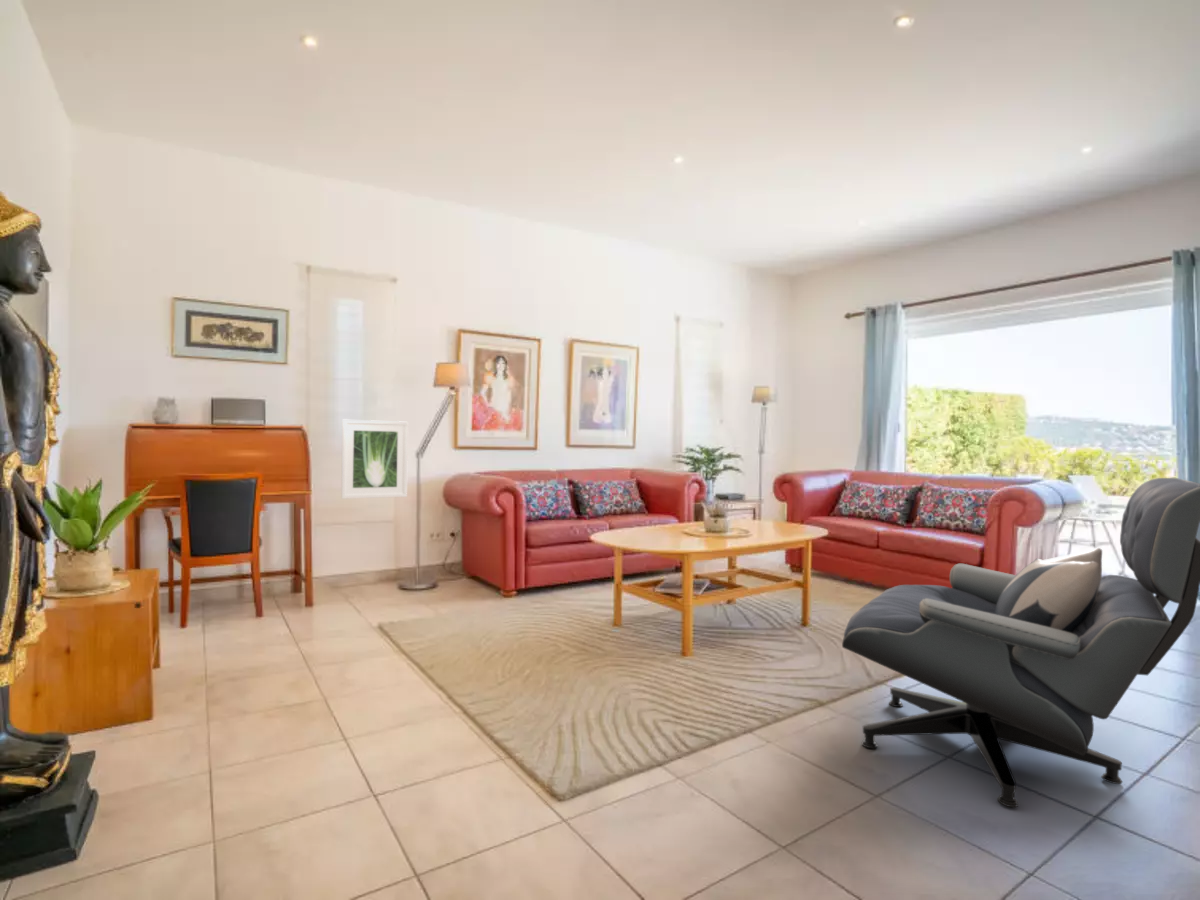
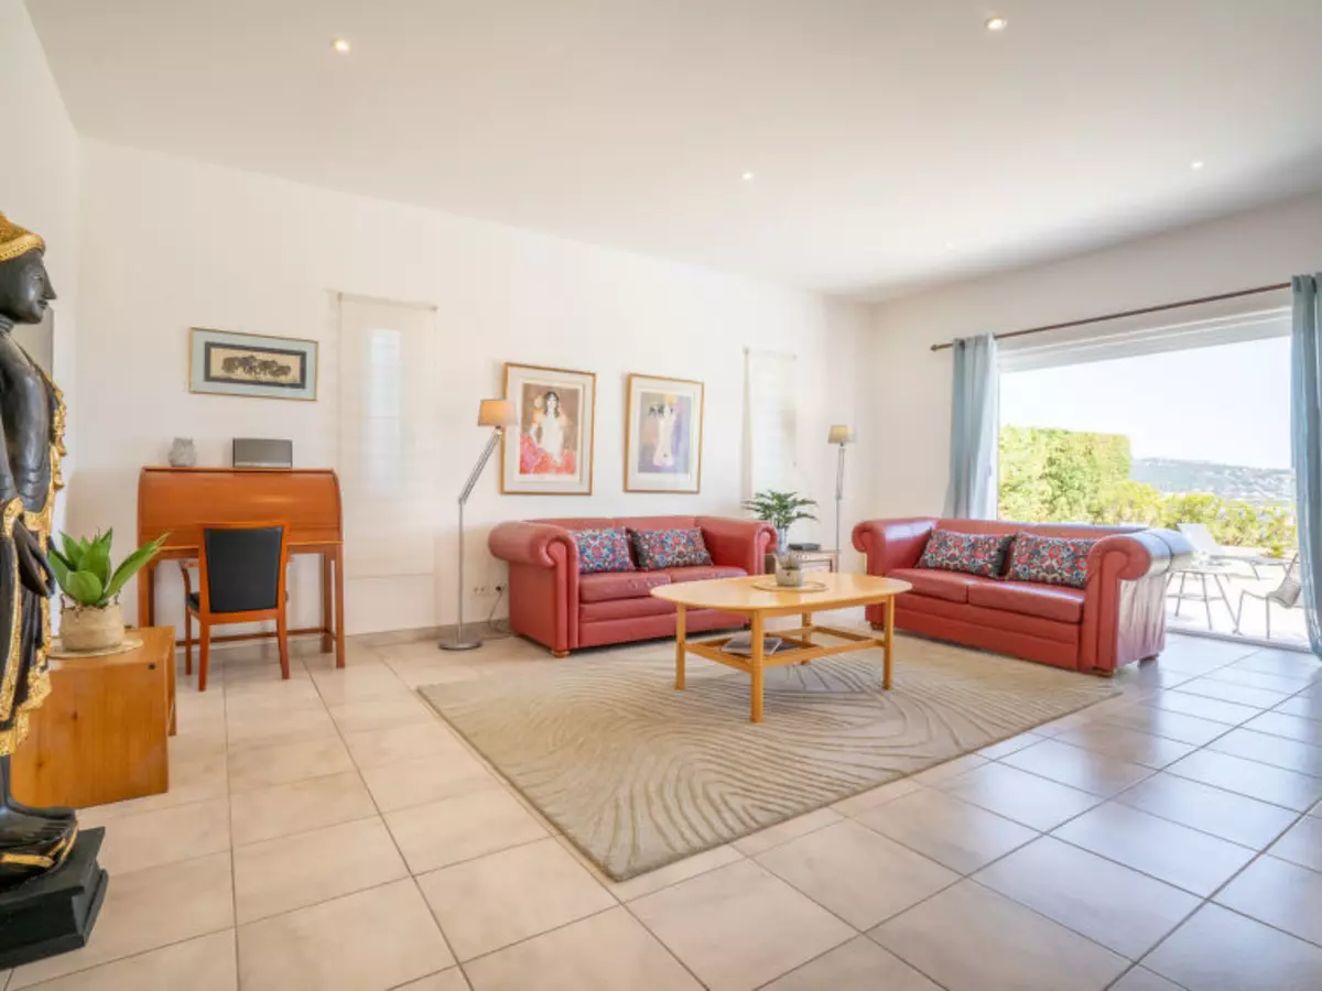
- lounge chair (1006, 613)
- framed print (375, 459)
